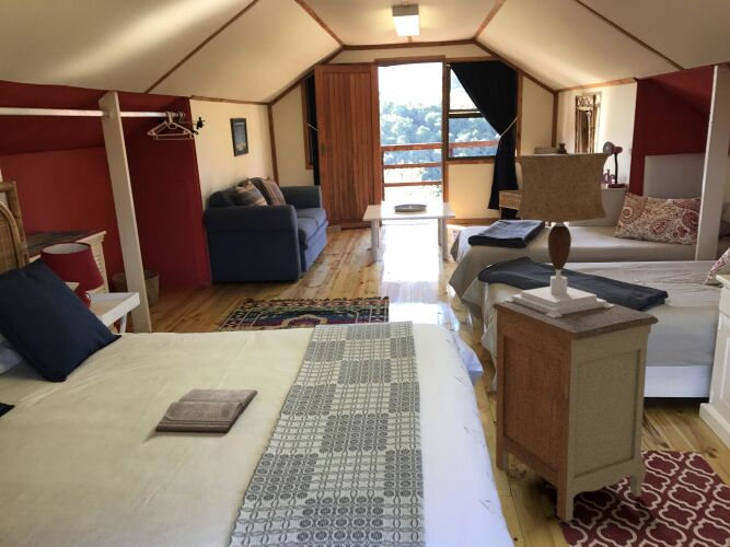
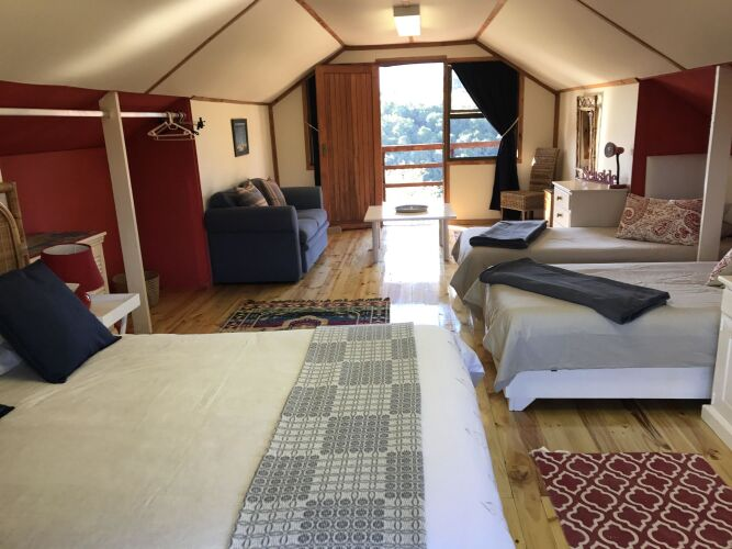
- nightstand (575, 395)
- diary (209, 404)
- table lamp (559, 224)
